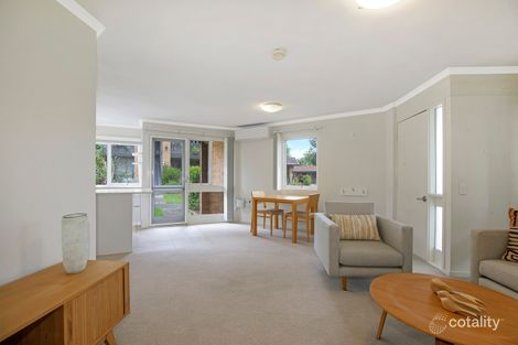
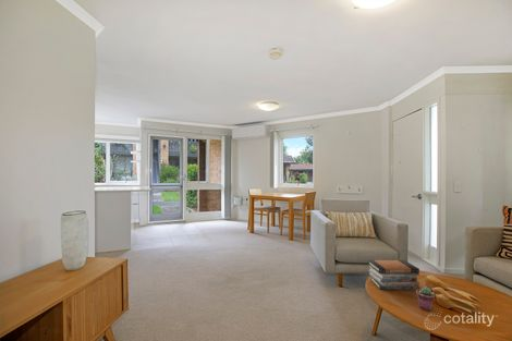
+ book stack (392, 273)
+ potted succulent (425, 296)
